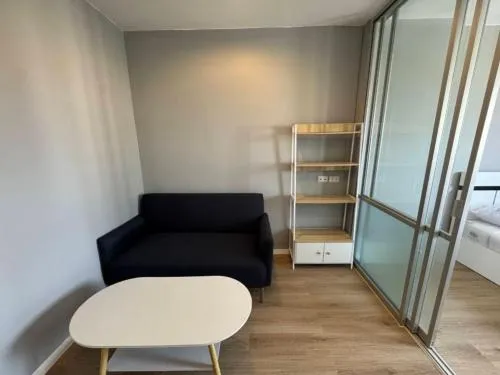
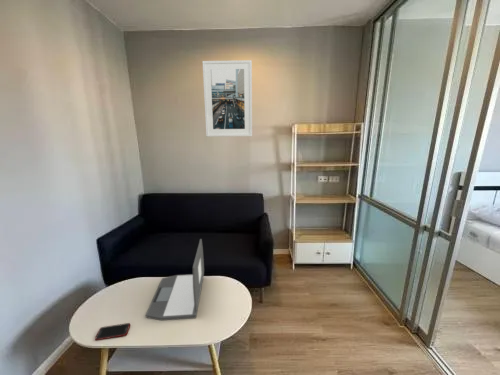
+ laptop (176, 275)
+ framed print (228, 100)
+ cell phone (113, 331)
